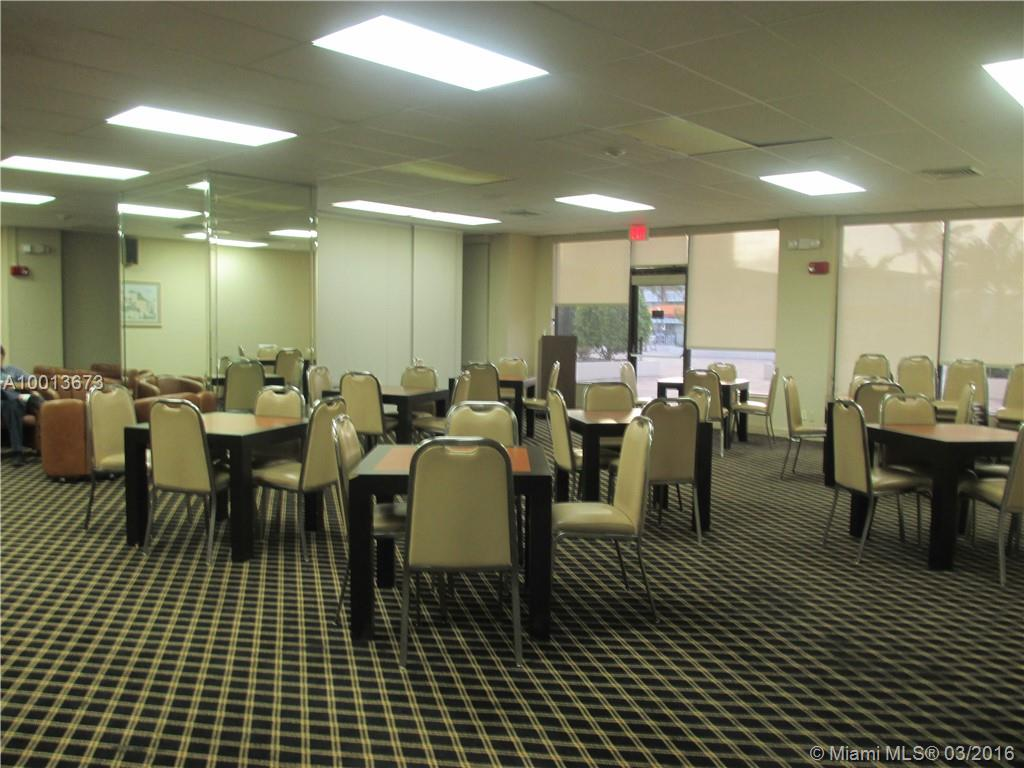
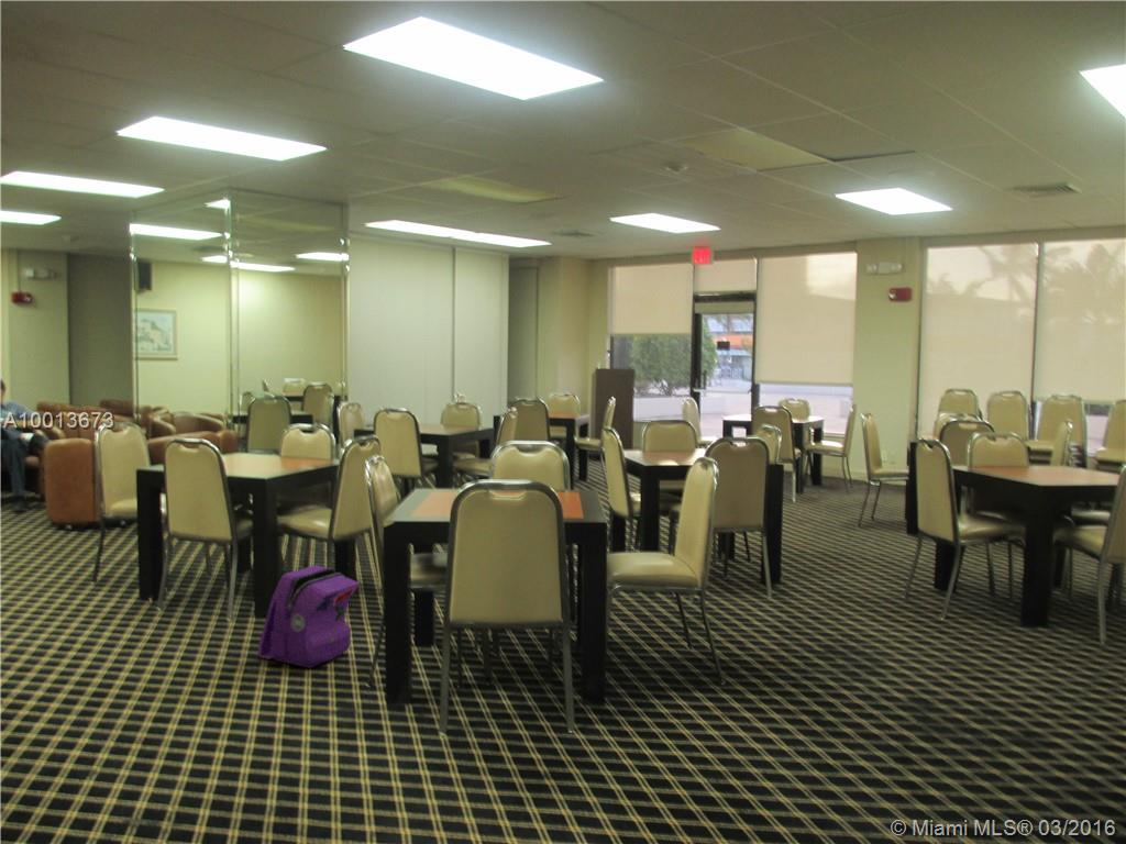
+ backpack (309, 614)
